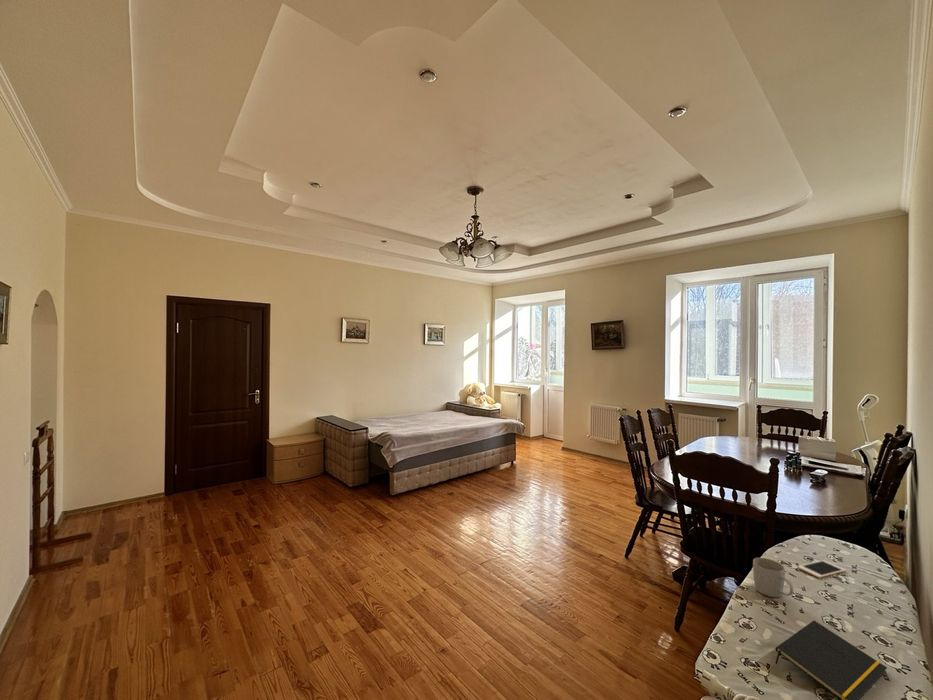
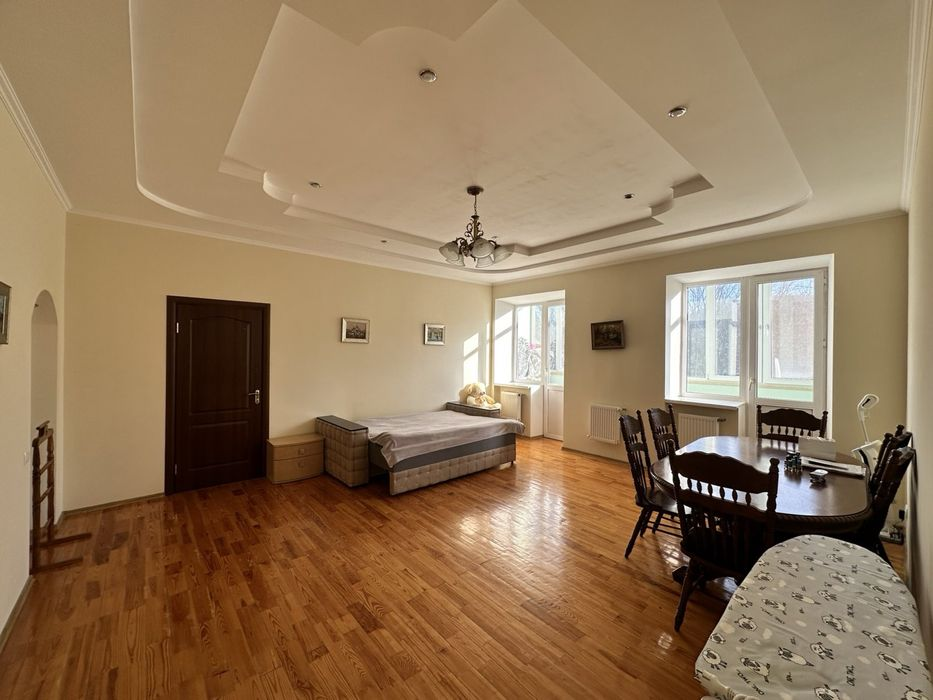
- cell phone (821, 568)
- notepad (830, 659)
- mug (773, 580)
